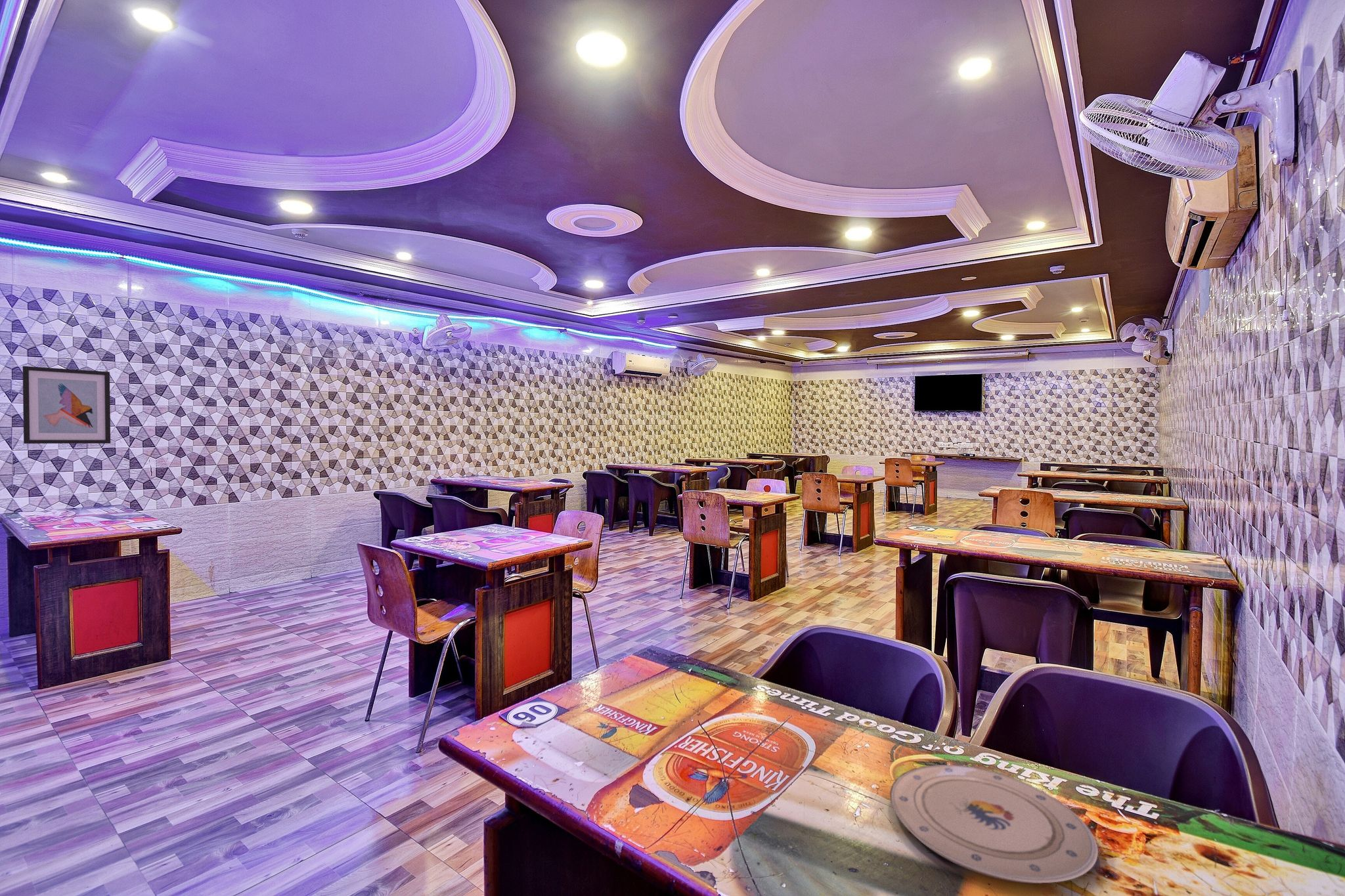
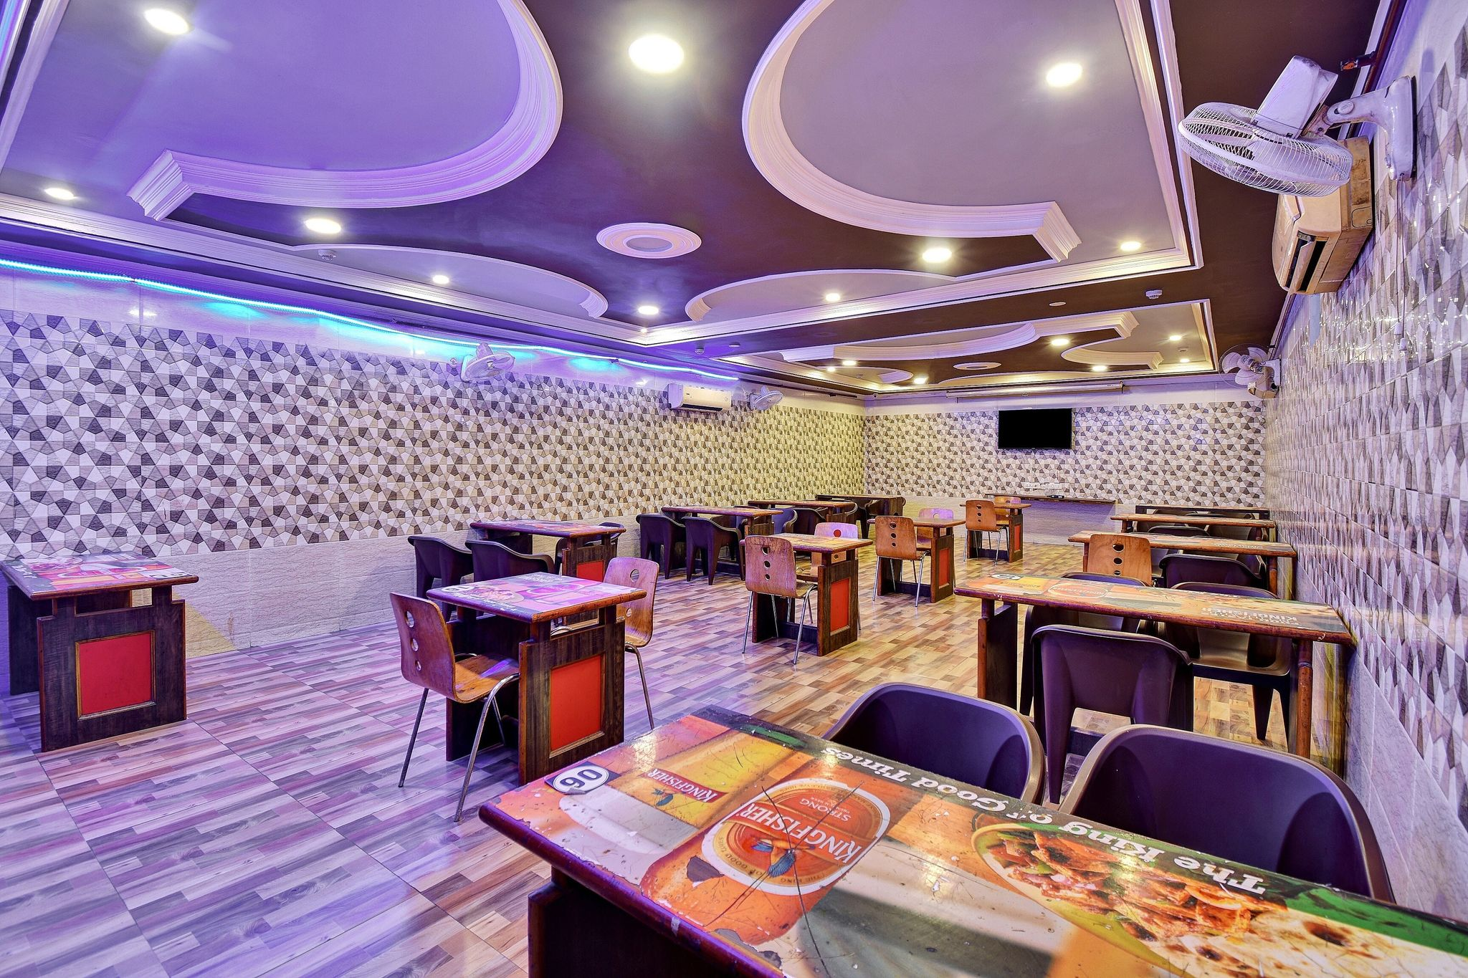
- plate (986, 819)
- wall art (68, 406)
